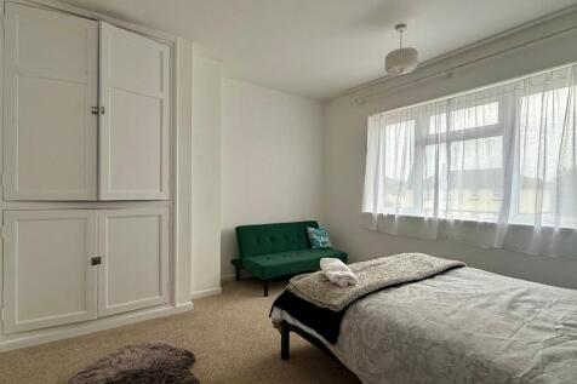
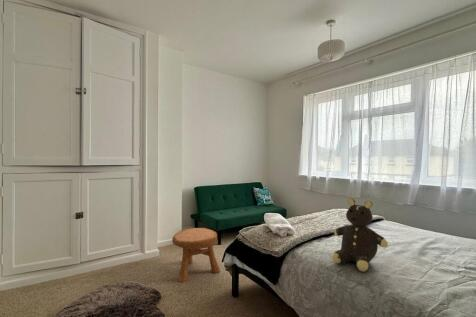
+ stool (193, 250)
+ teddy bear (355, 231)
